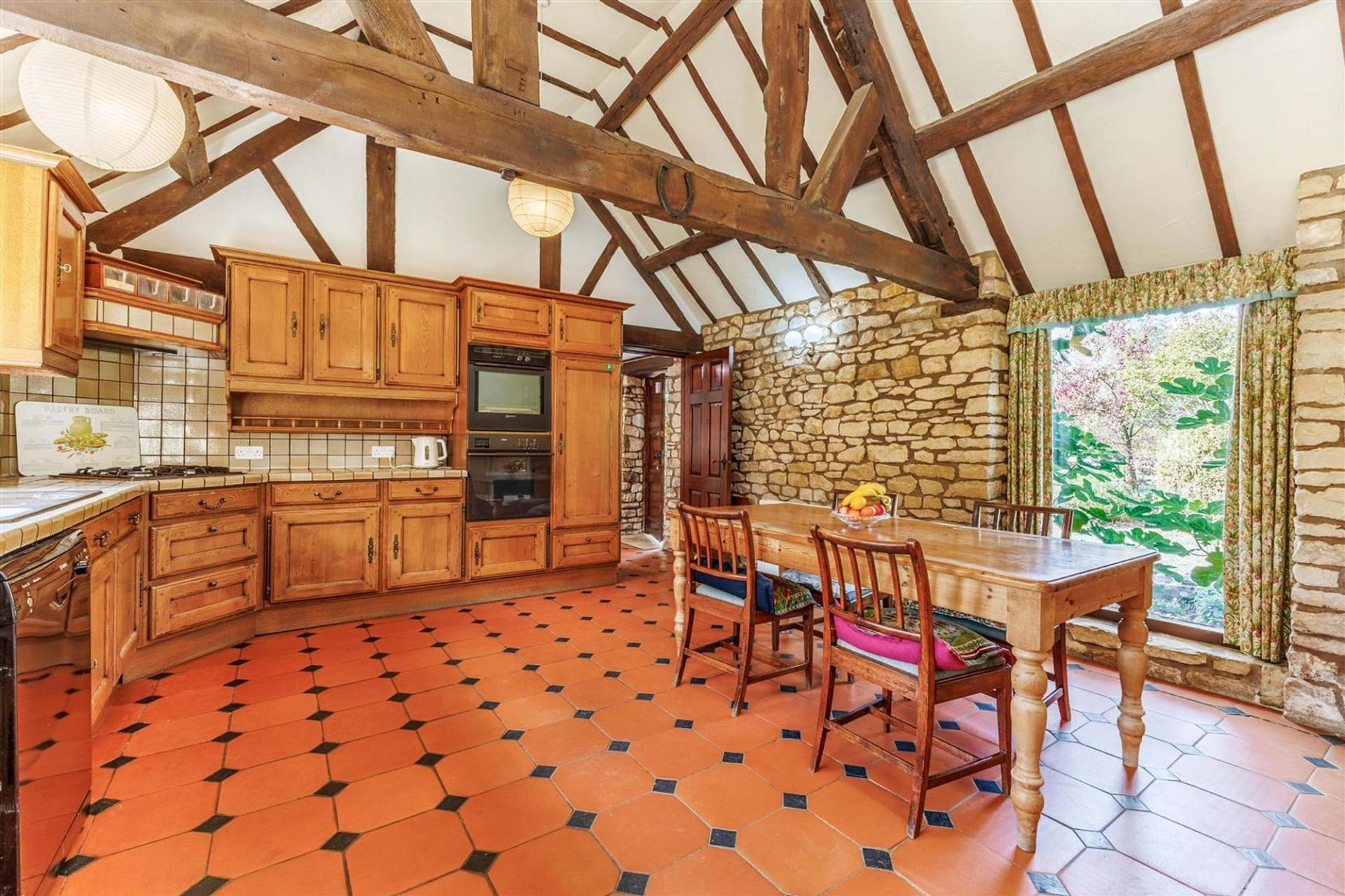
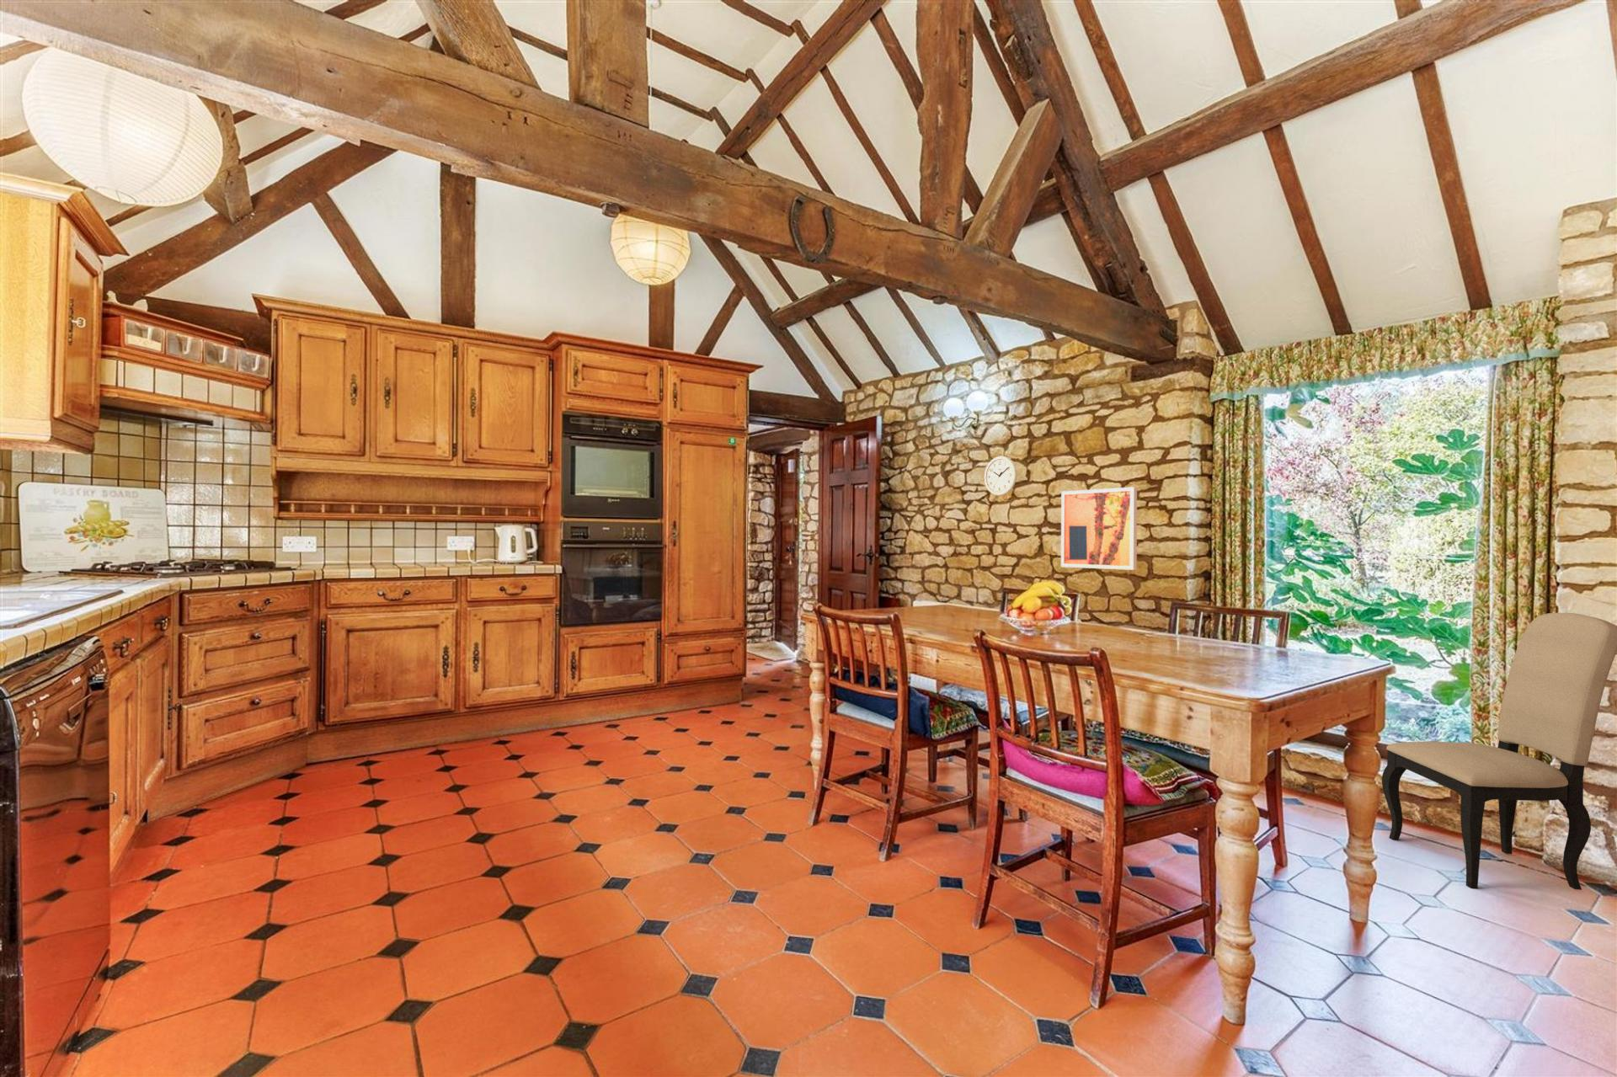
+ wall art (1096, 529)
+ dining chair (1500, 739)
+ wall clock (999, 476)
